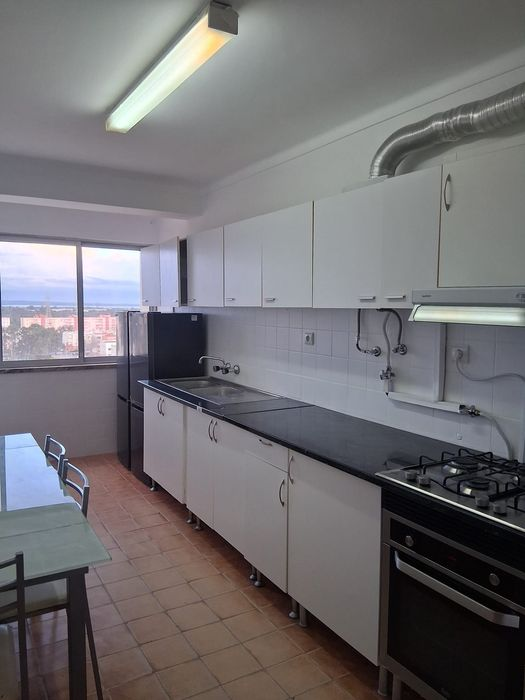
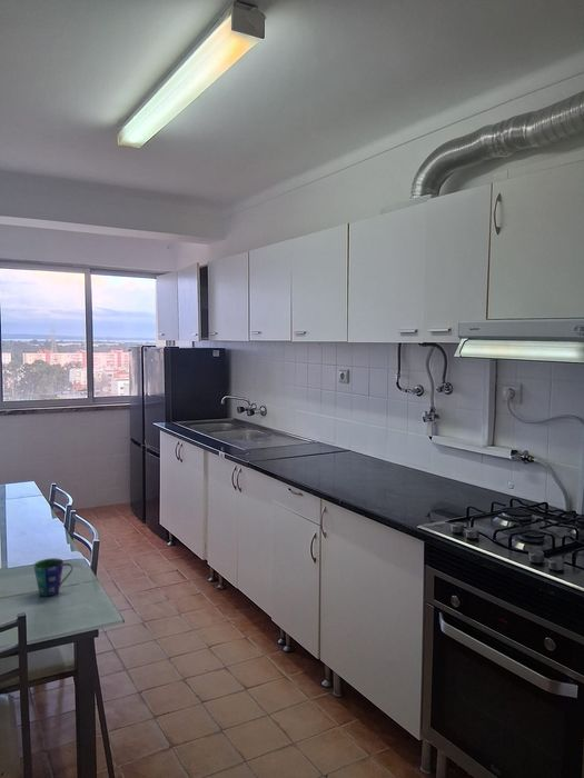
+ cup (53, 577)
